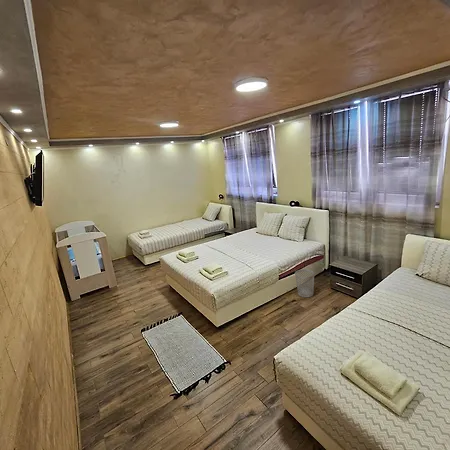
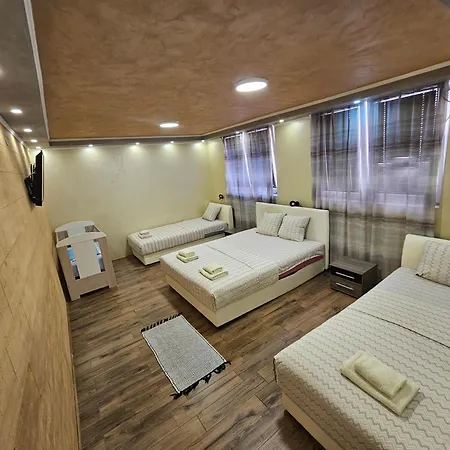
- wastebasket (305, 283)
